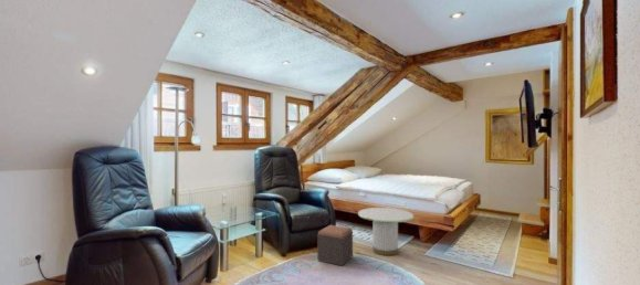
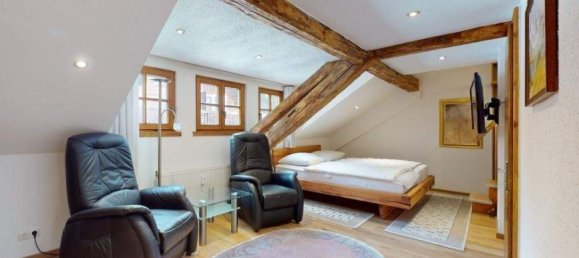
- footstool (335, 243)
- side table (385, 232)
